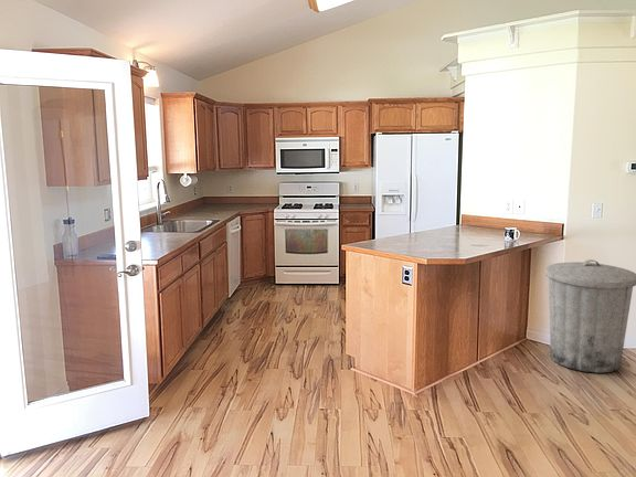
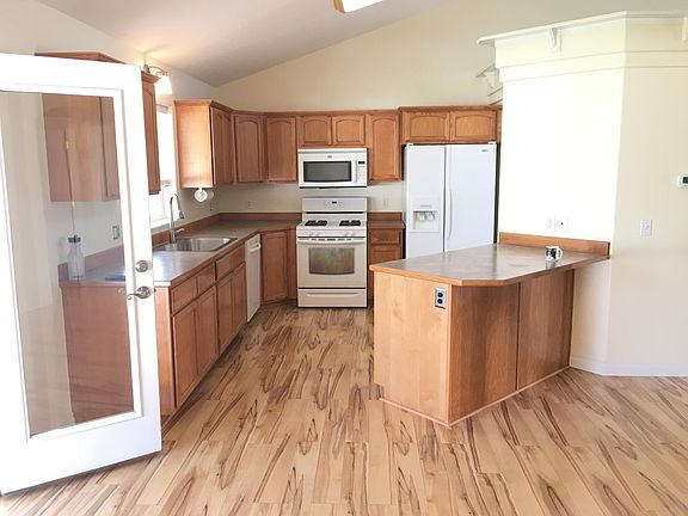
- trash can (587, 310)
